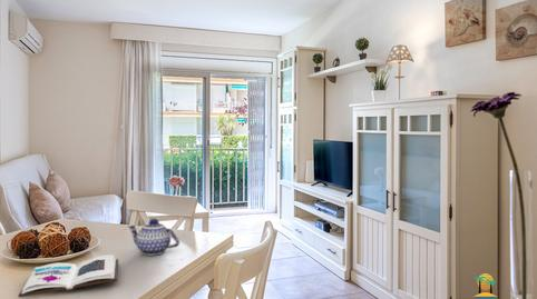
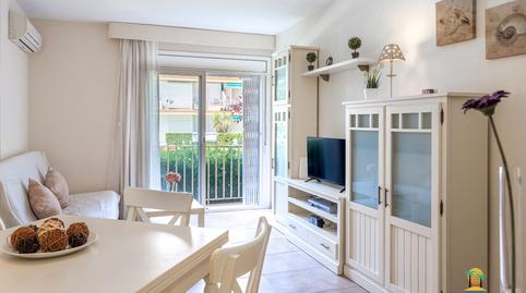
- teapot (153, 235)
- book (74, 272)
